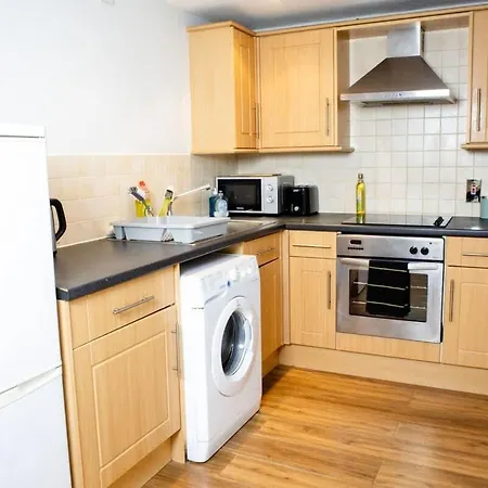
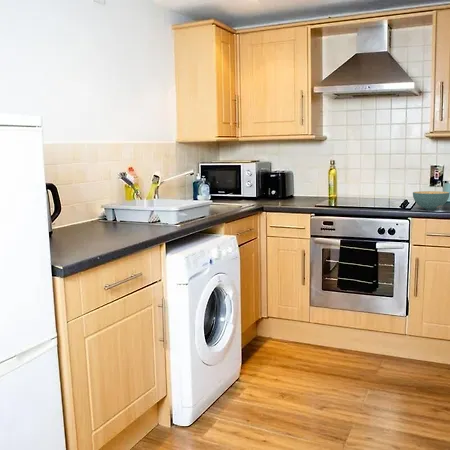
+ cereal bowl (430, 200)
